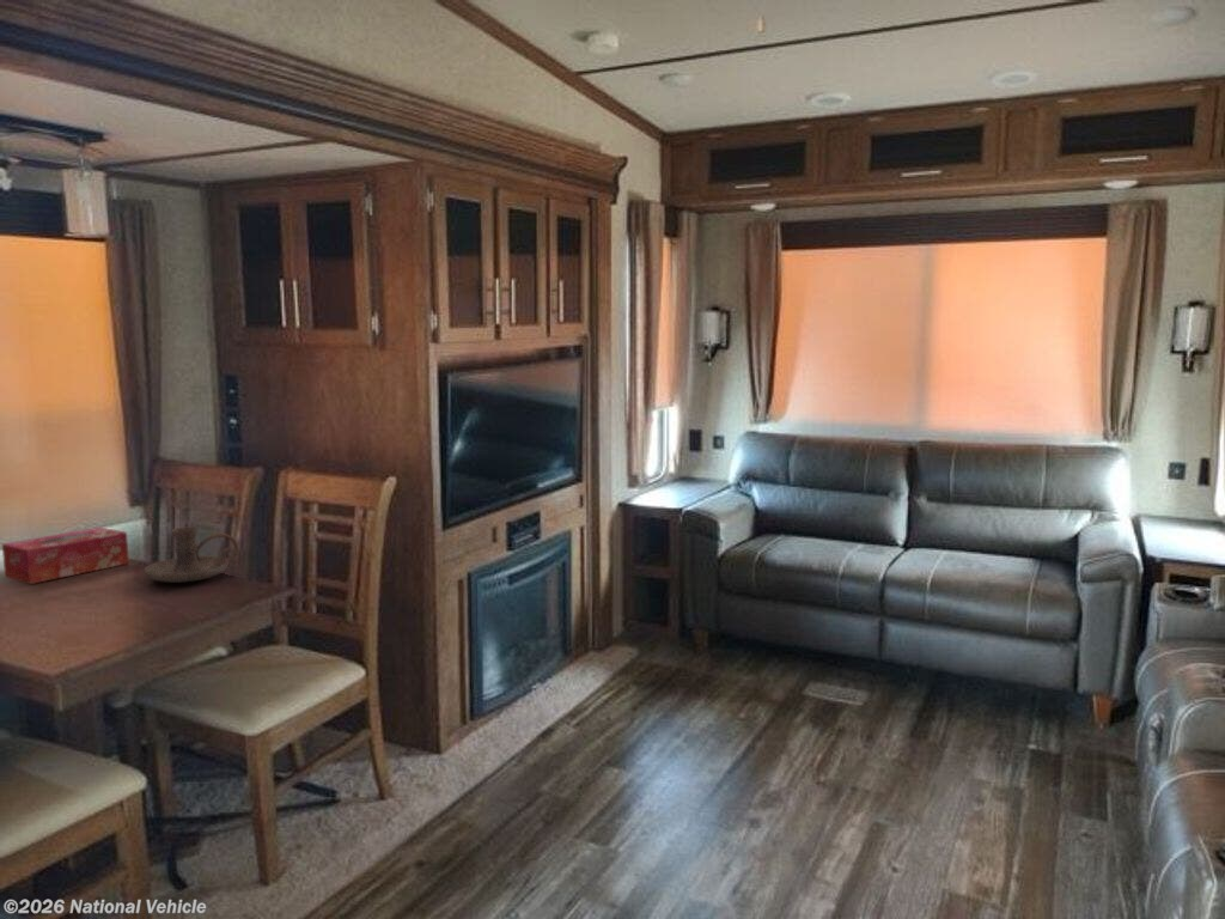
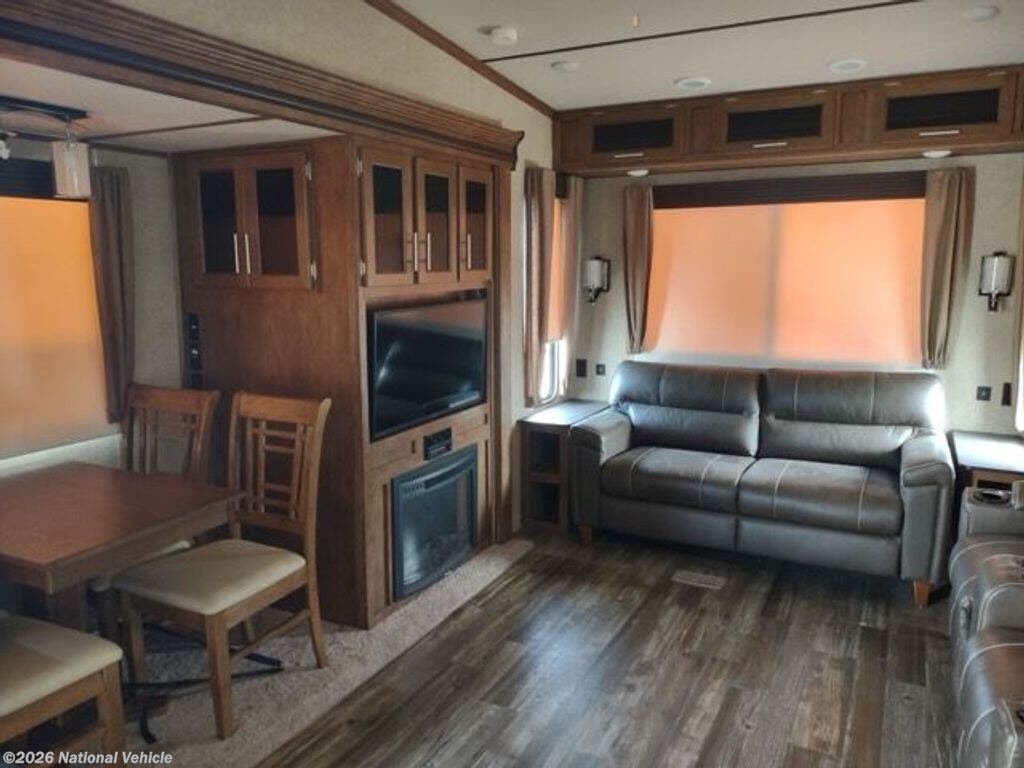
- candle holder (195, 552)
- tissue box (67, 553)
